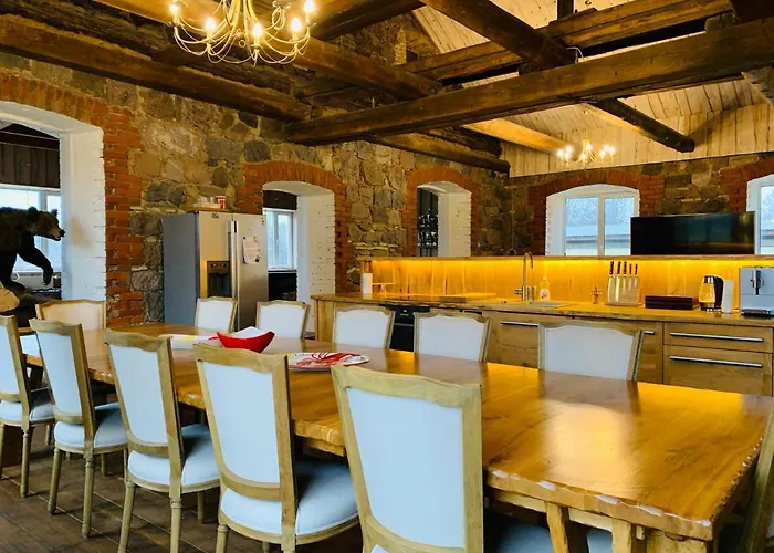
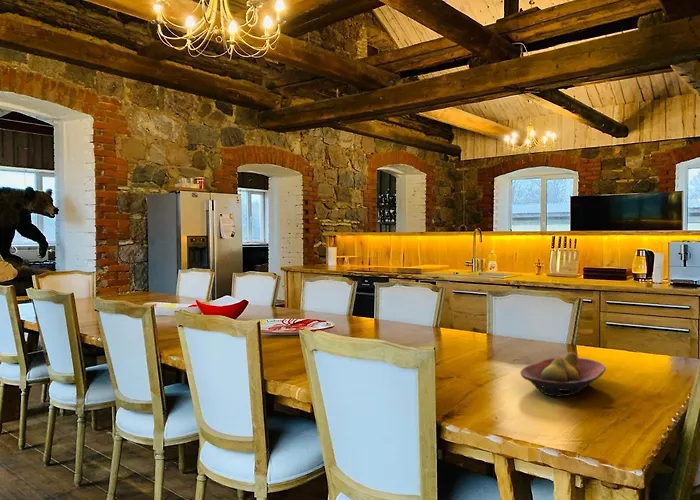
+ fruit bowl (563, 370)
